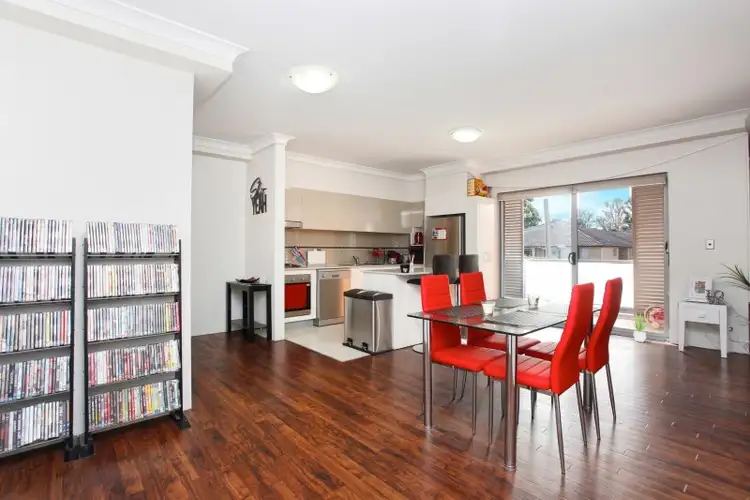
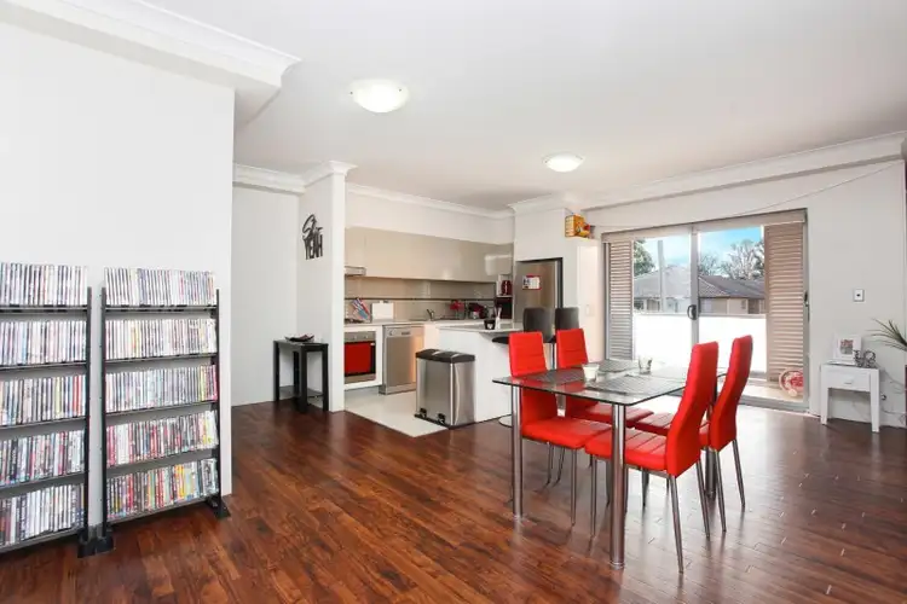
- potted plant (640, 326)
